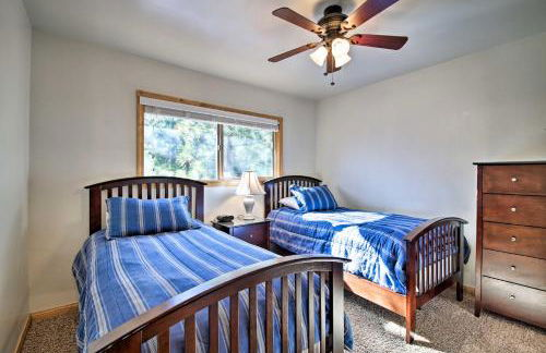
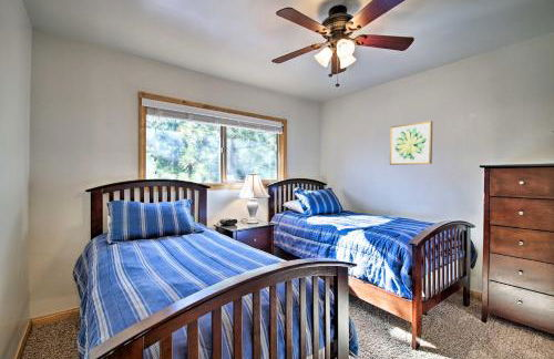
+ wall art (409, 144)
